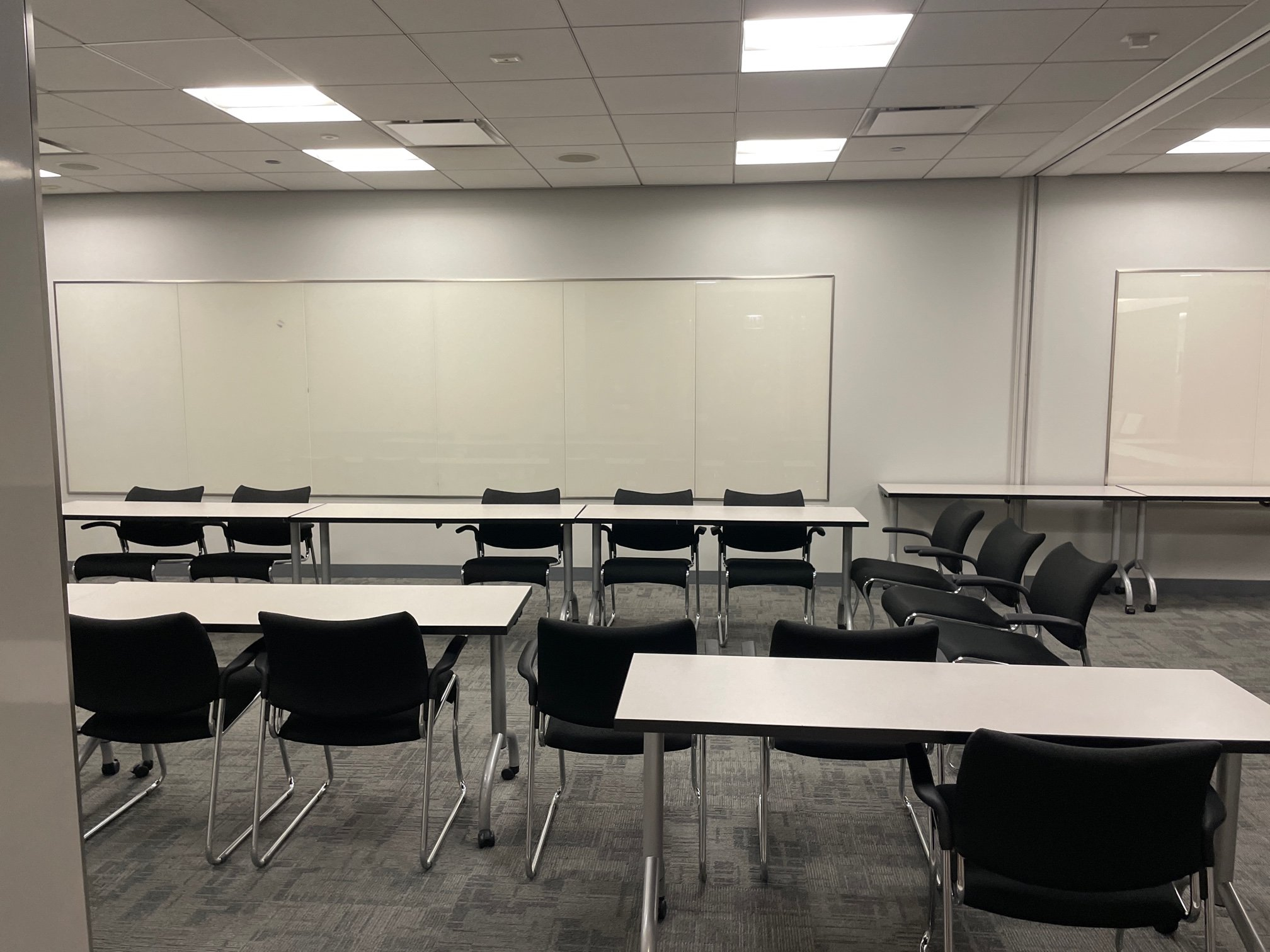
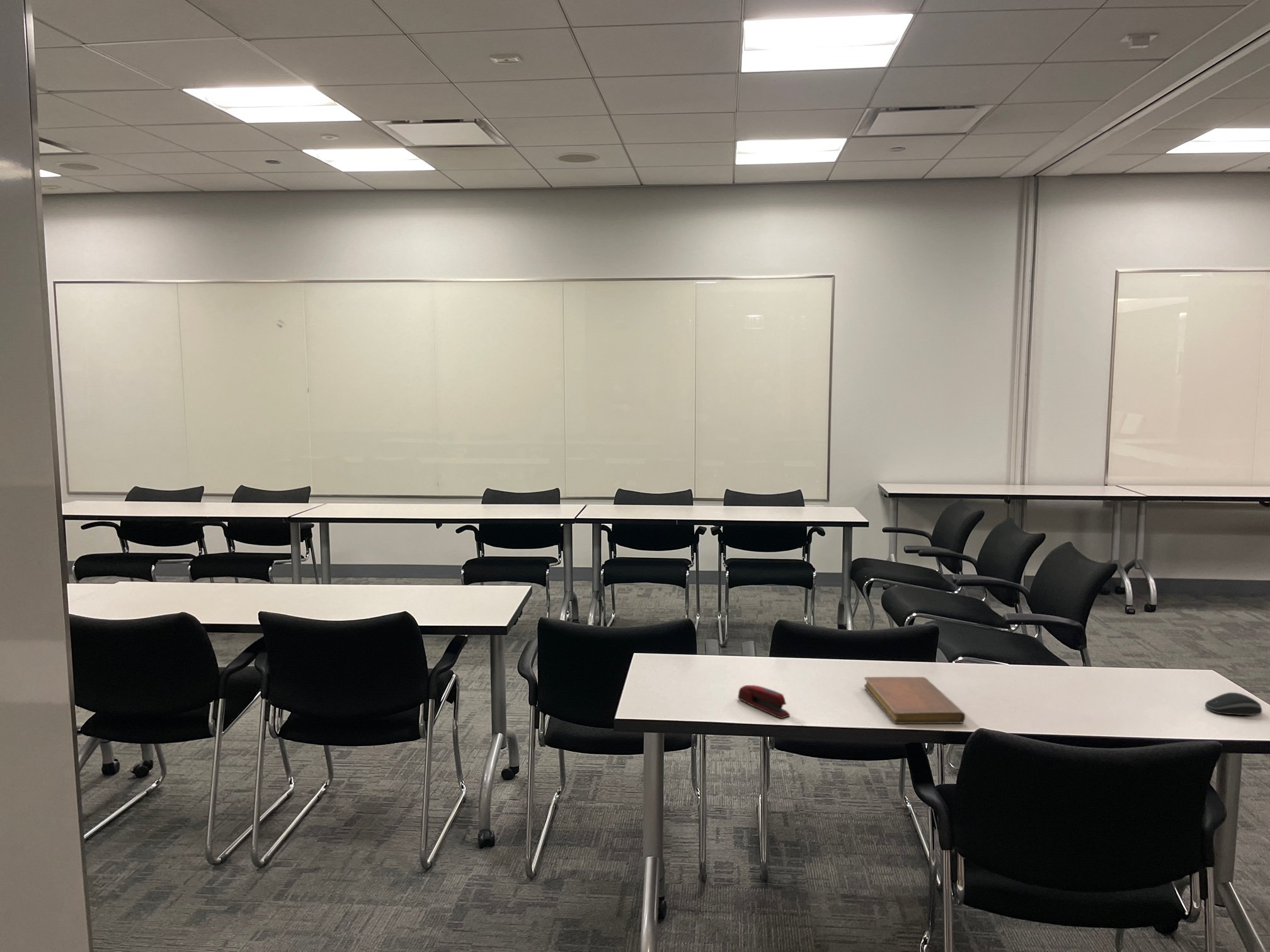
+ computer mouse (1233, 702)
+ notebook (911, 698)
+ stapler (762, 697)
